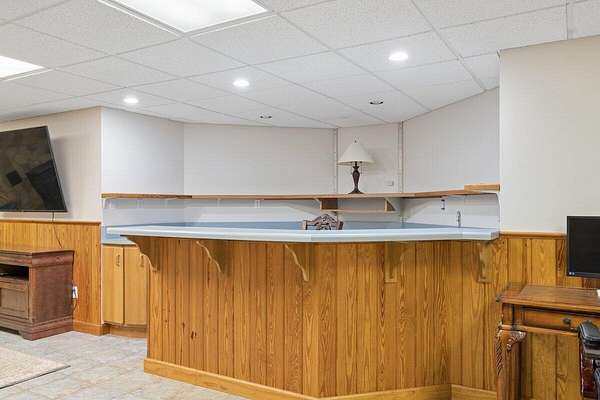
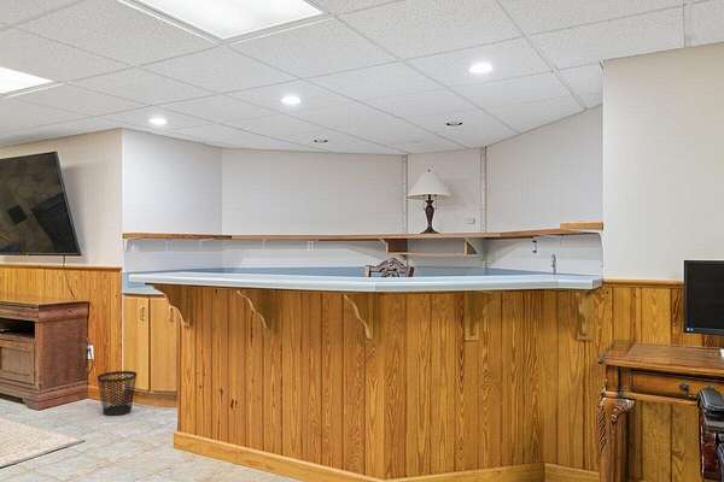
+ wastebasket (117, 393)
